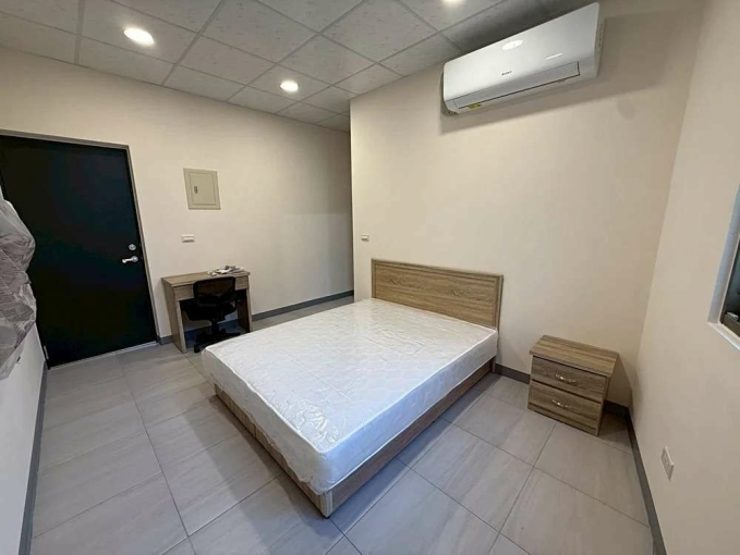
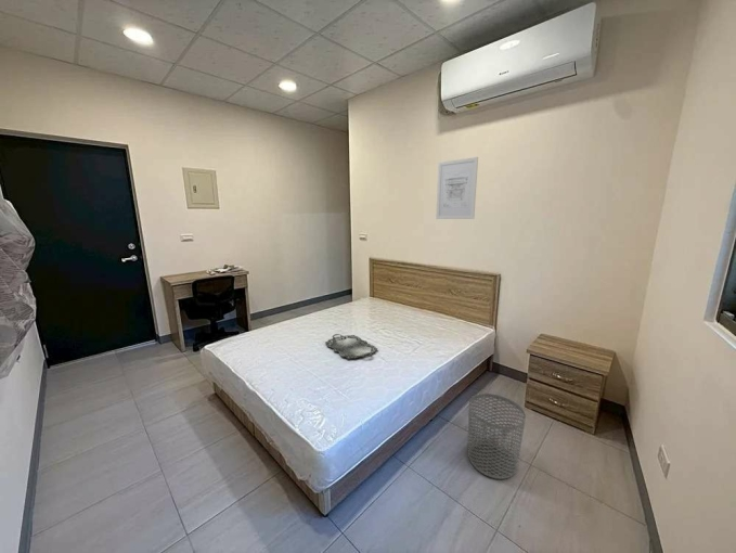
+ serving tray (350, 345)
+ wall art (455, 190)
+ waste bin (493, 435)
